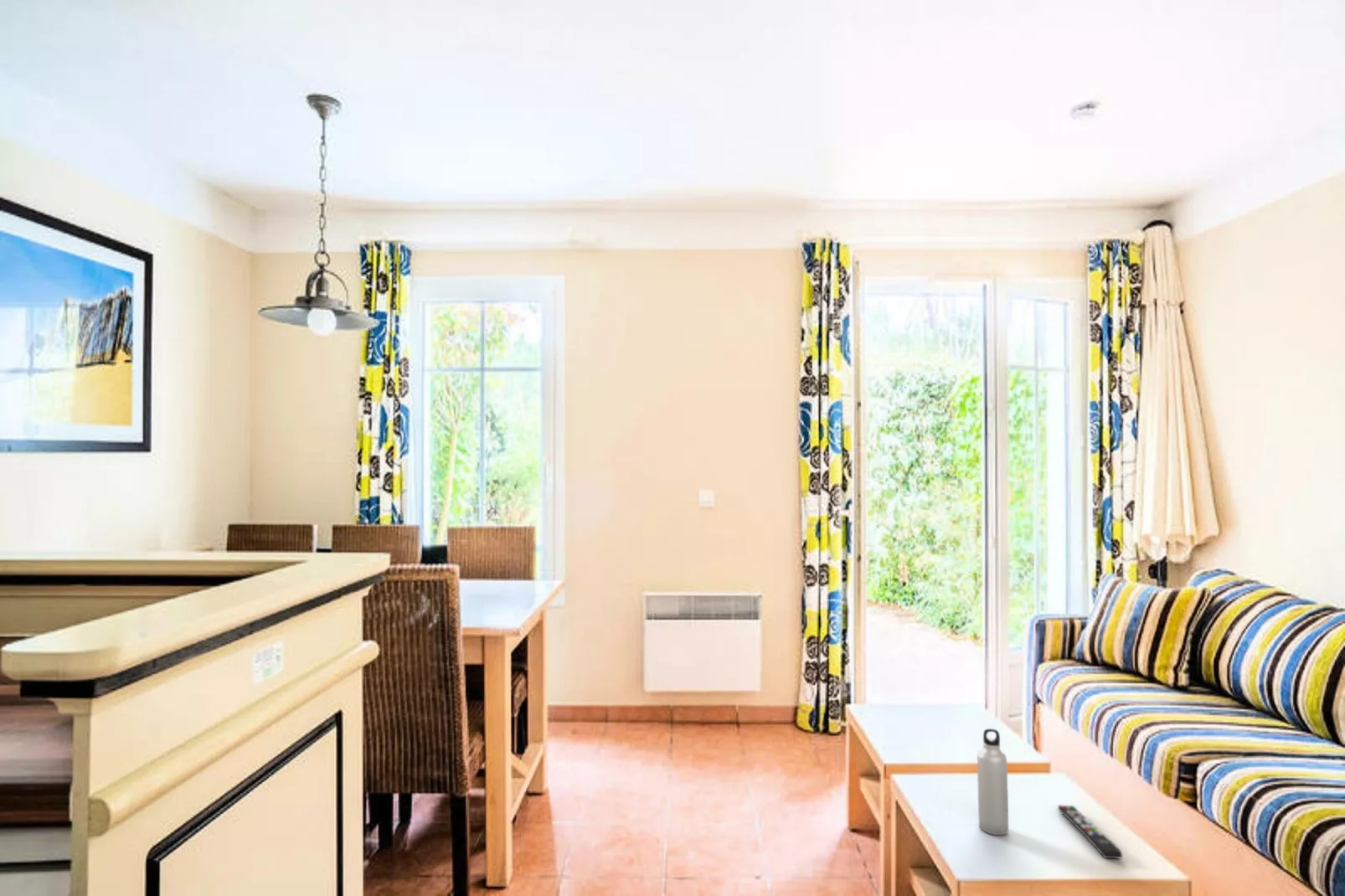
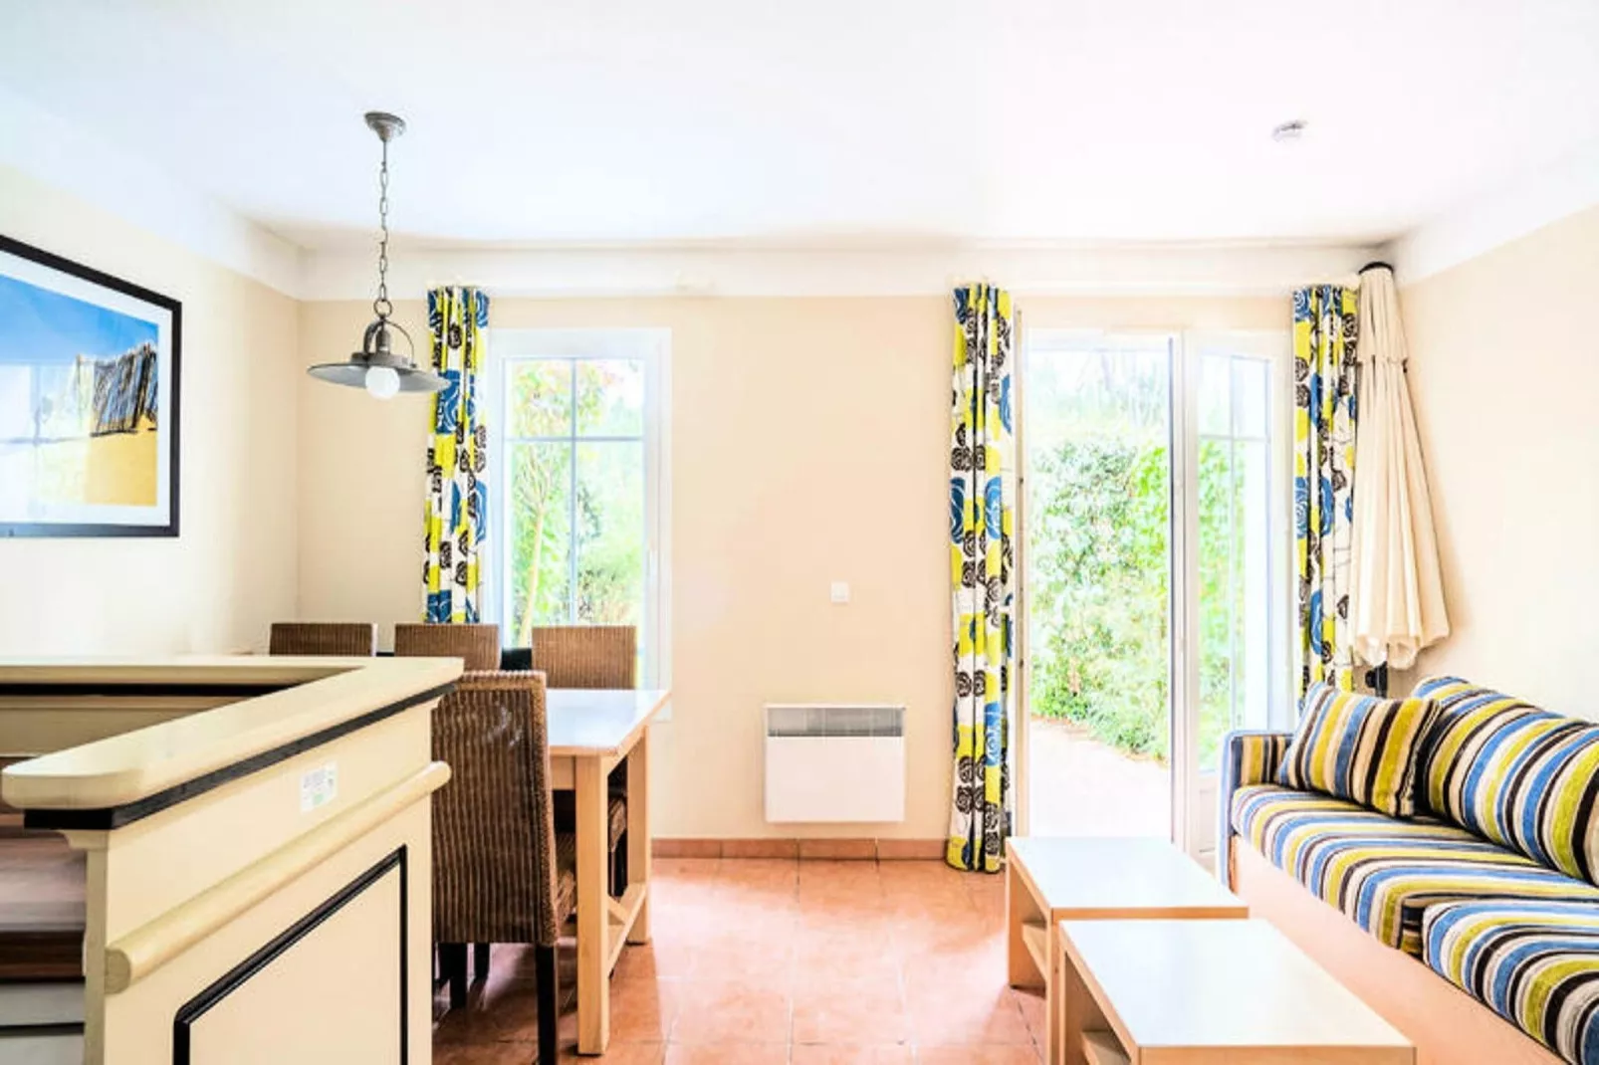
- water bottle (992, 779)
- remote control (1088, 829)
